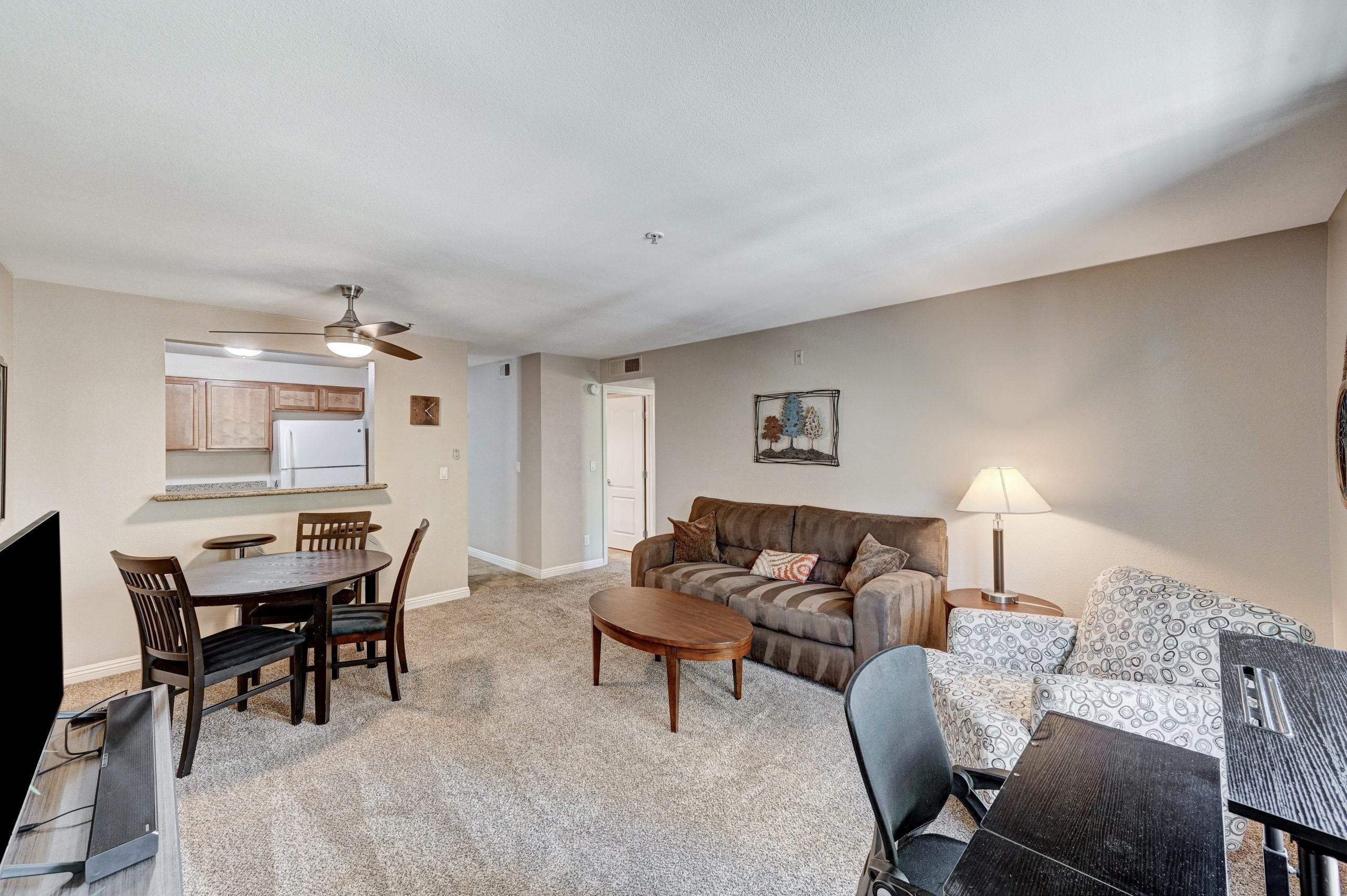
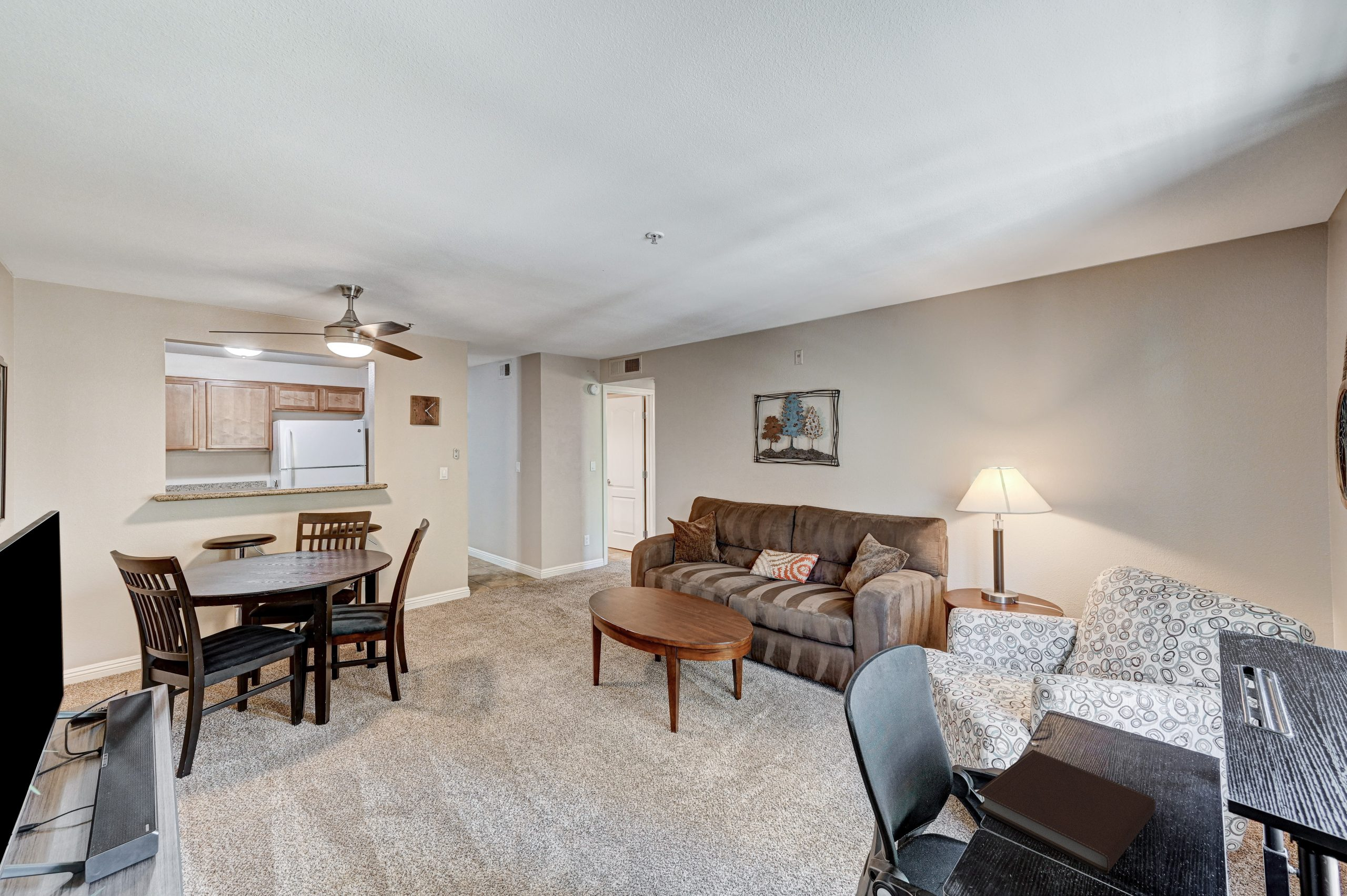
+ notebook (1064, 803)
